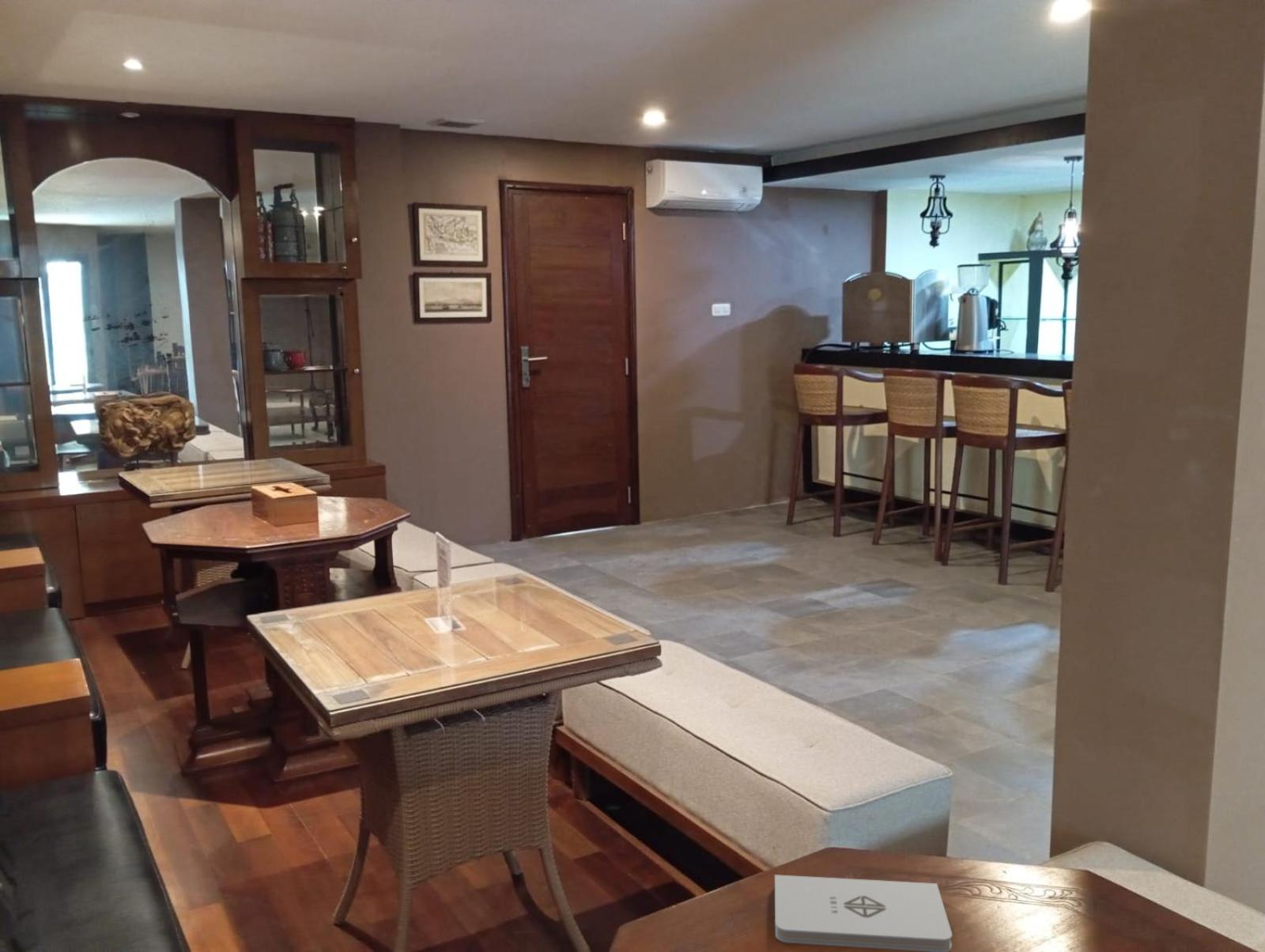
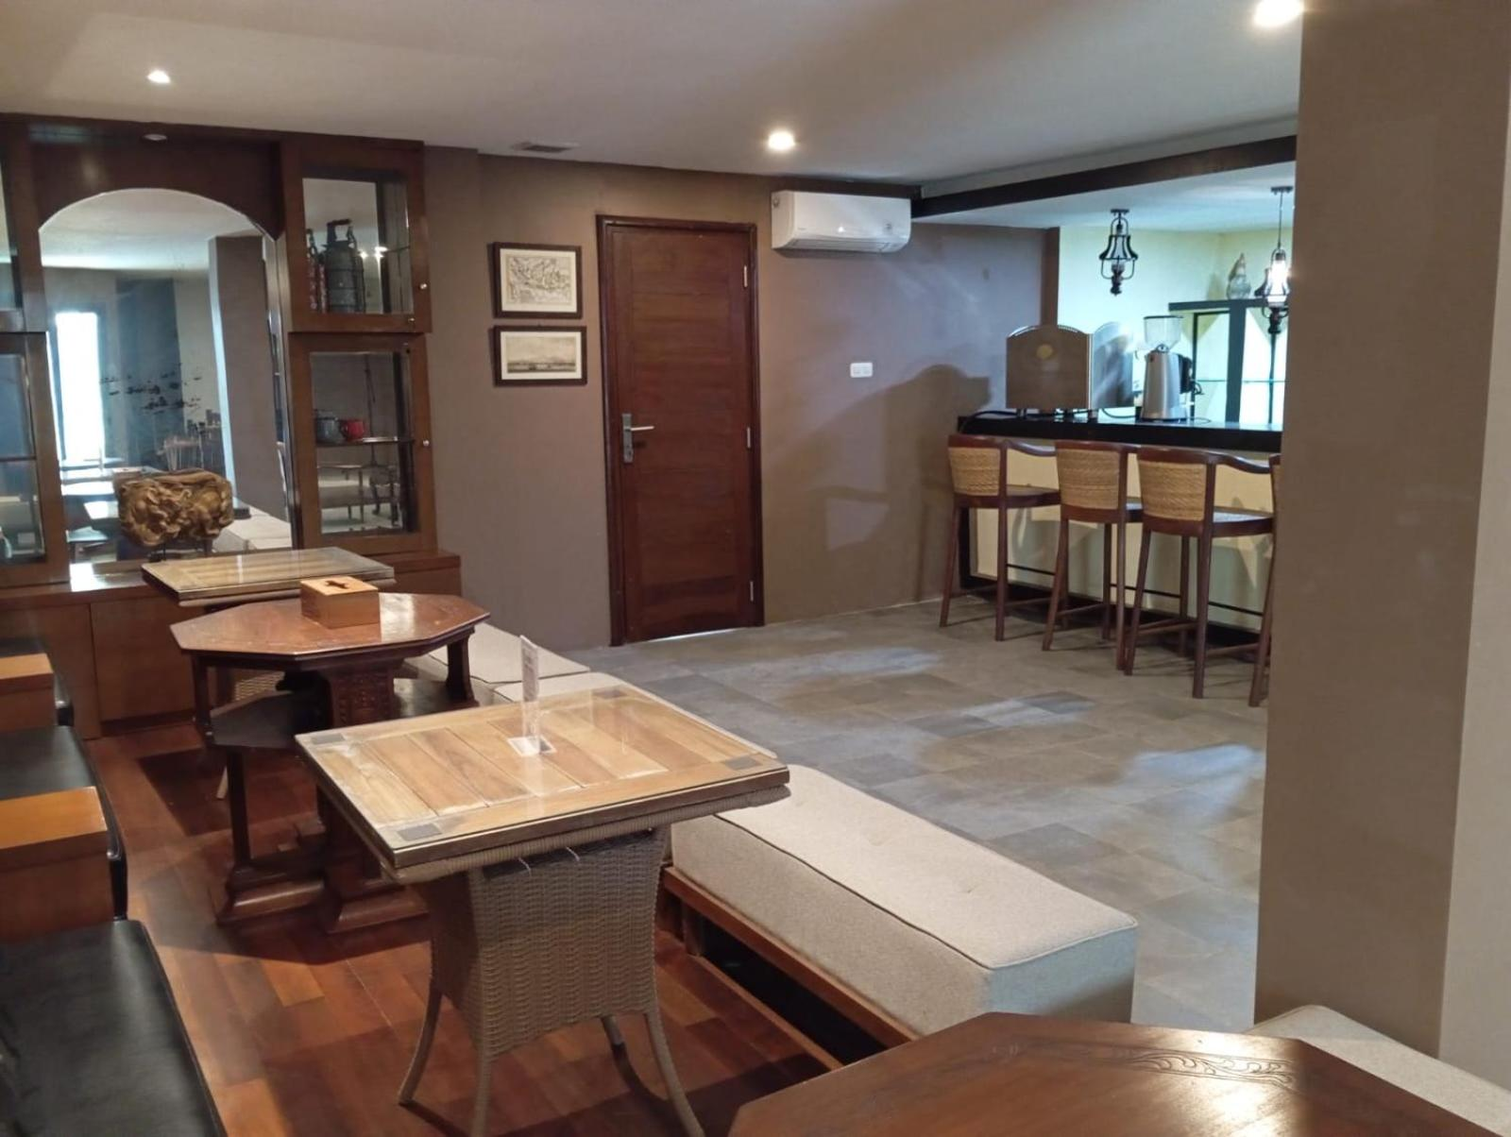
- notepad (859, 912)
